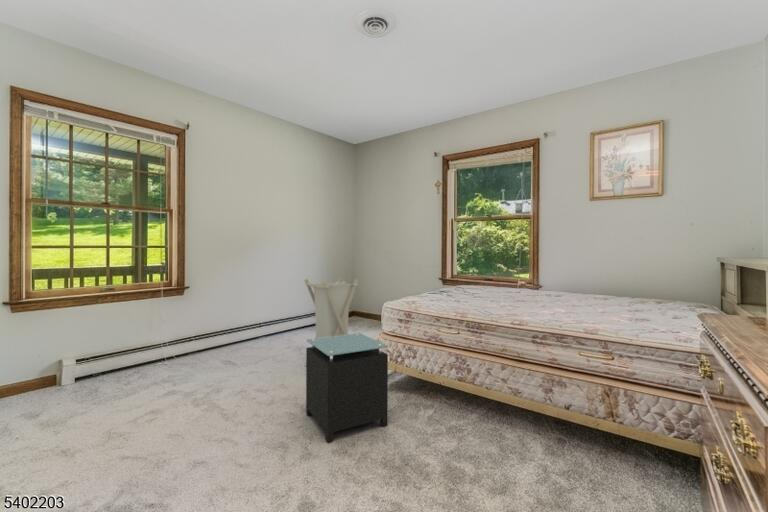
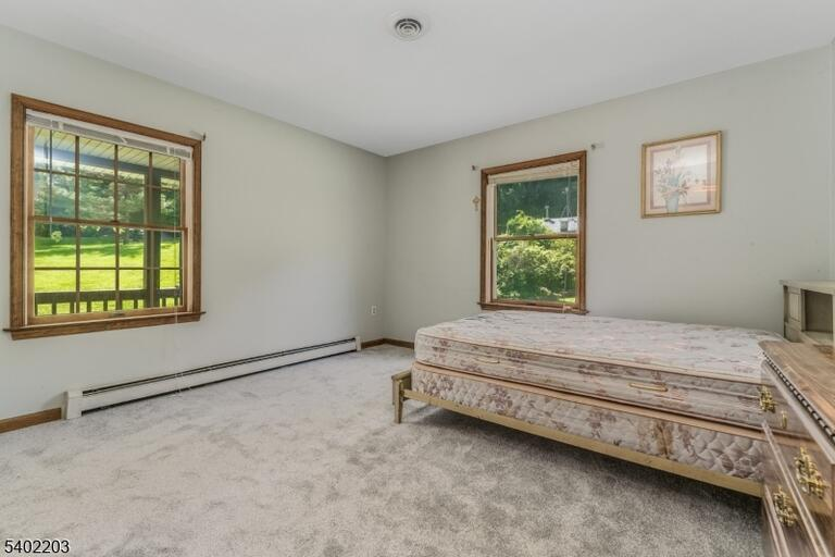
- nightstand (345, 380)
- laundry hamper (331, 322)
